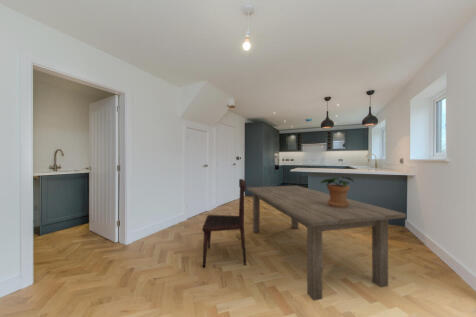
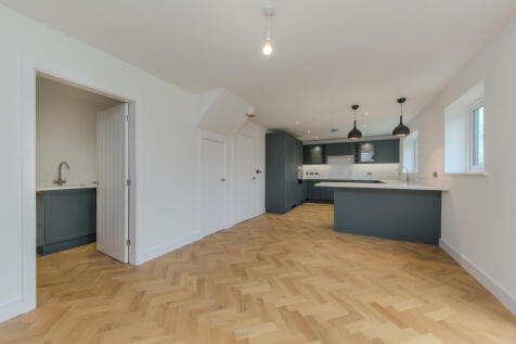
- dining chair (225, 218)
- potted plant (334, 190)
- dining table (301, 223)
